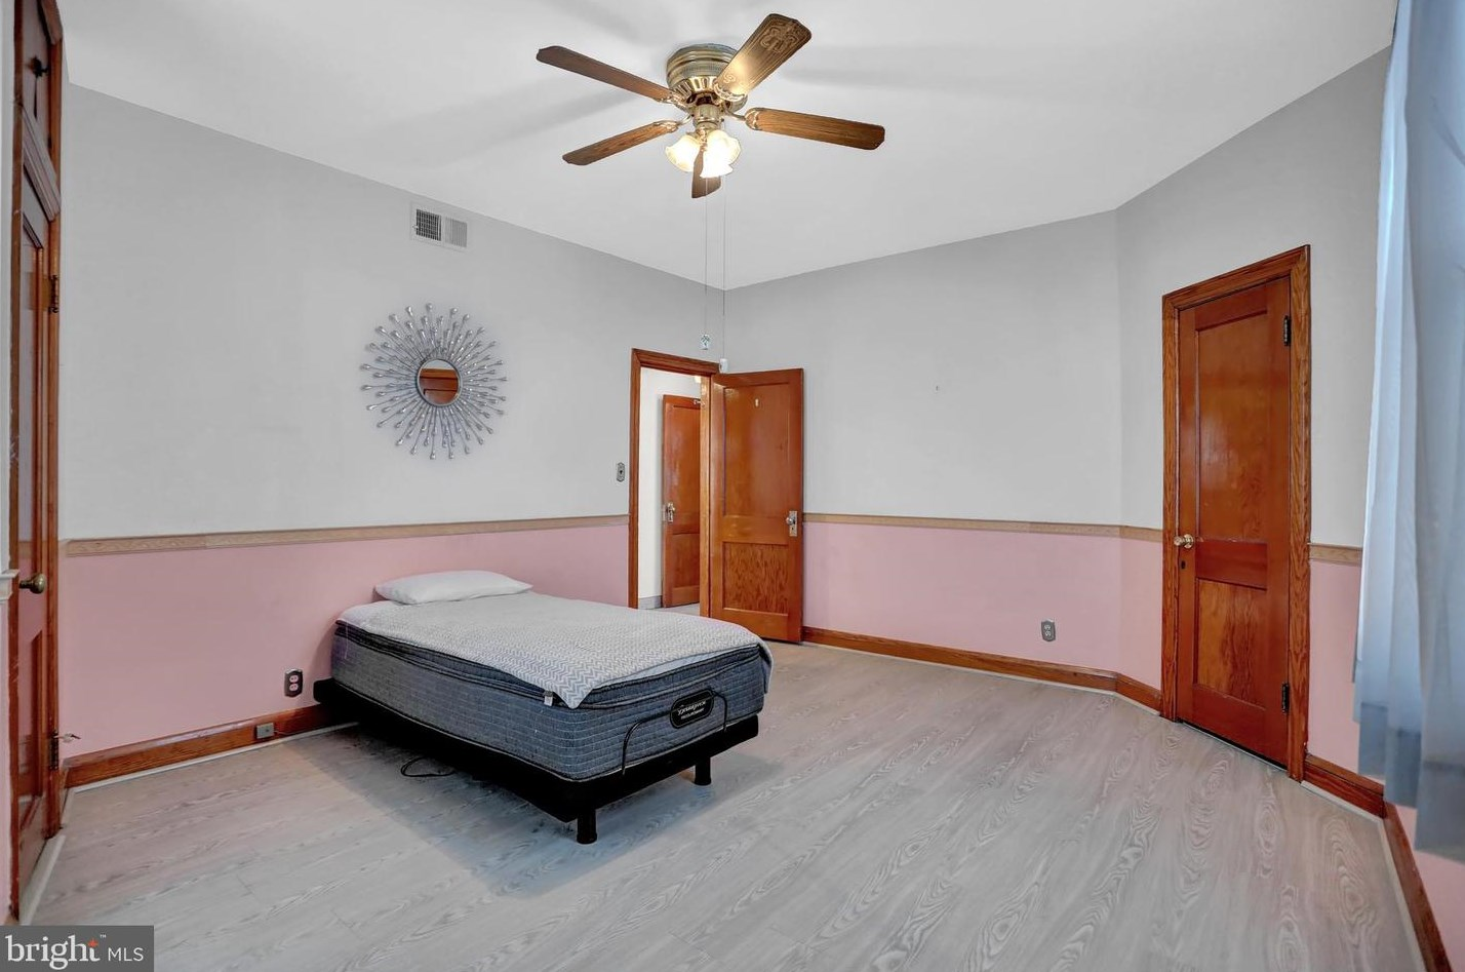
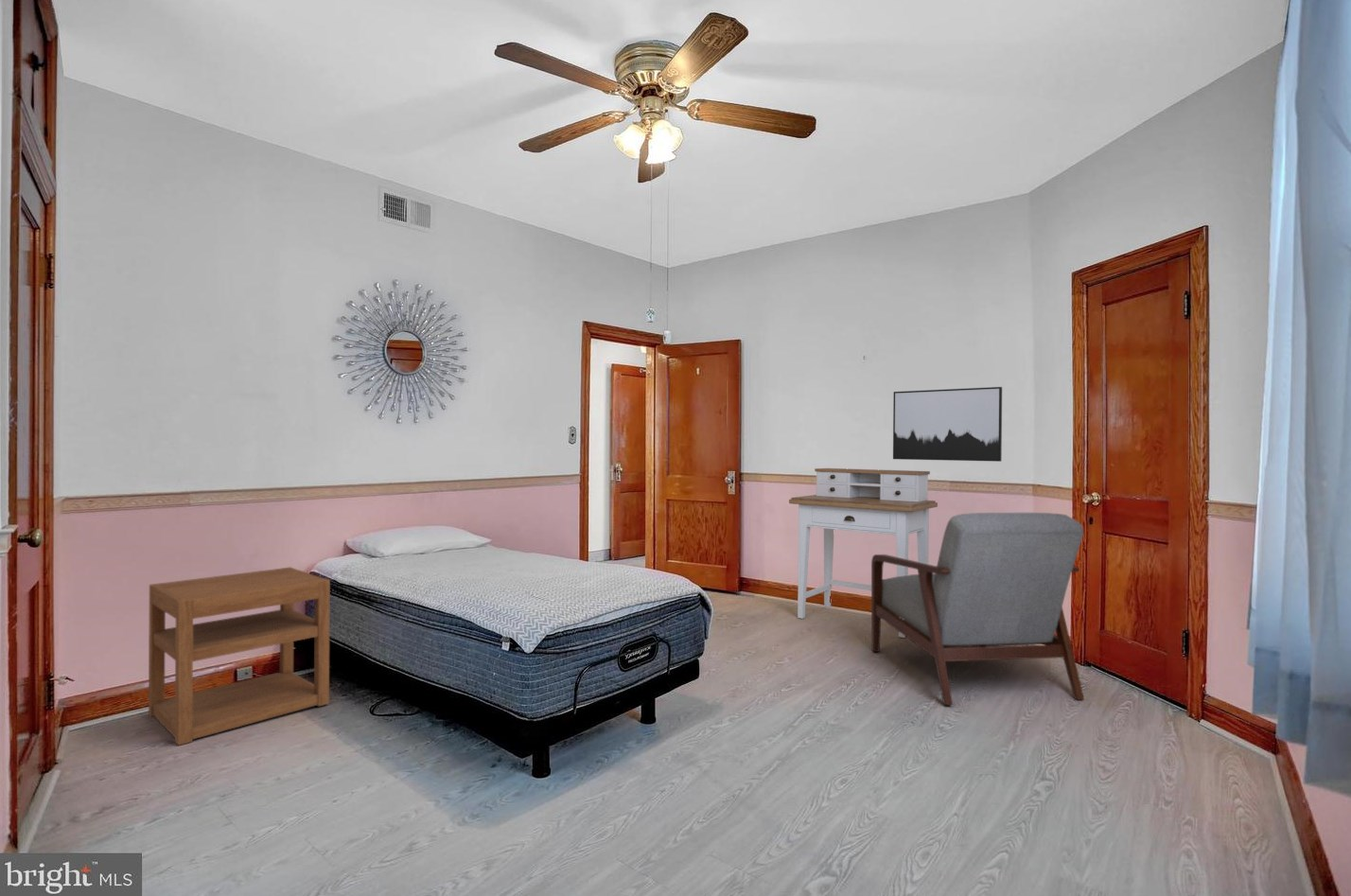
+ wall art (944, 425)
+ nightstand (240, 645)
+ desk (866, 532)
+ chair (970, 590)
